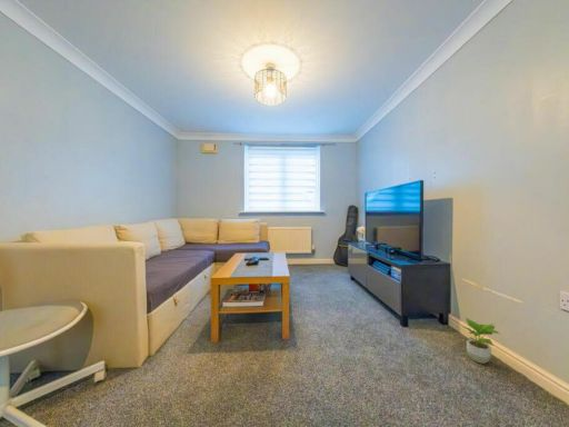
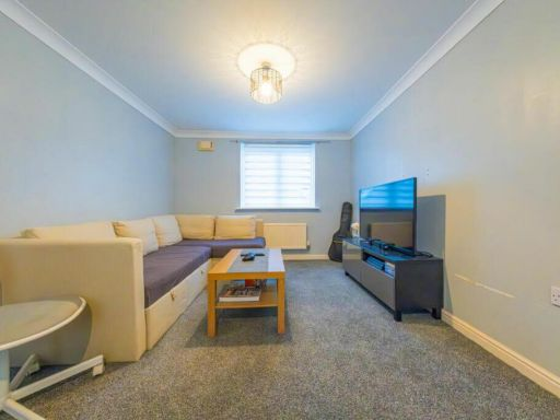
- potted plant (481, 339)
